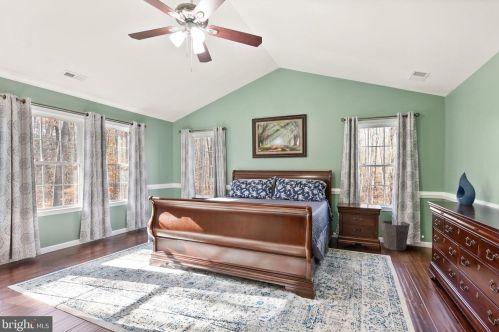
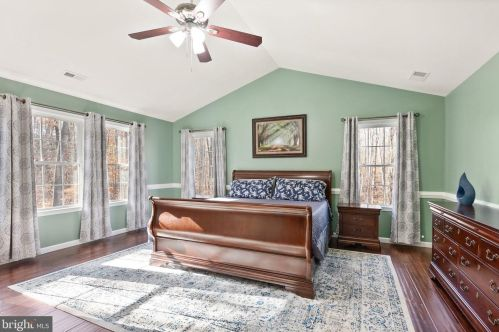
- waste bin (394, 235)
